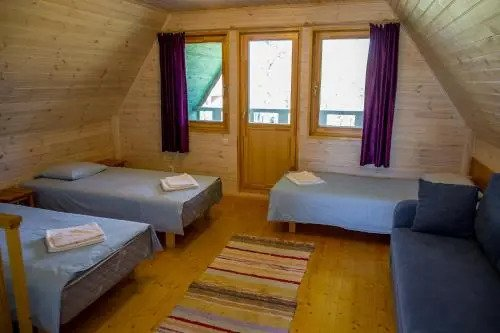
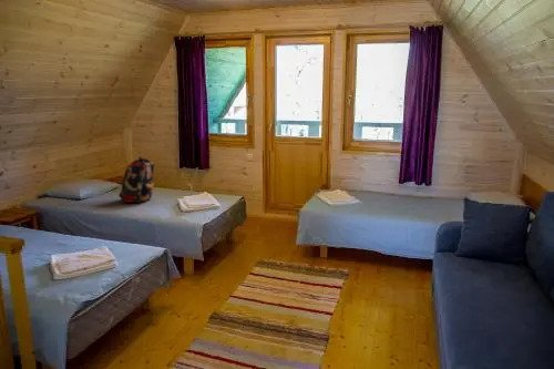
+ backpack (136, 178)
